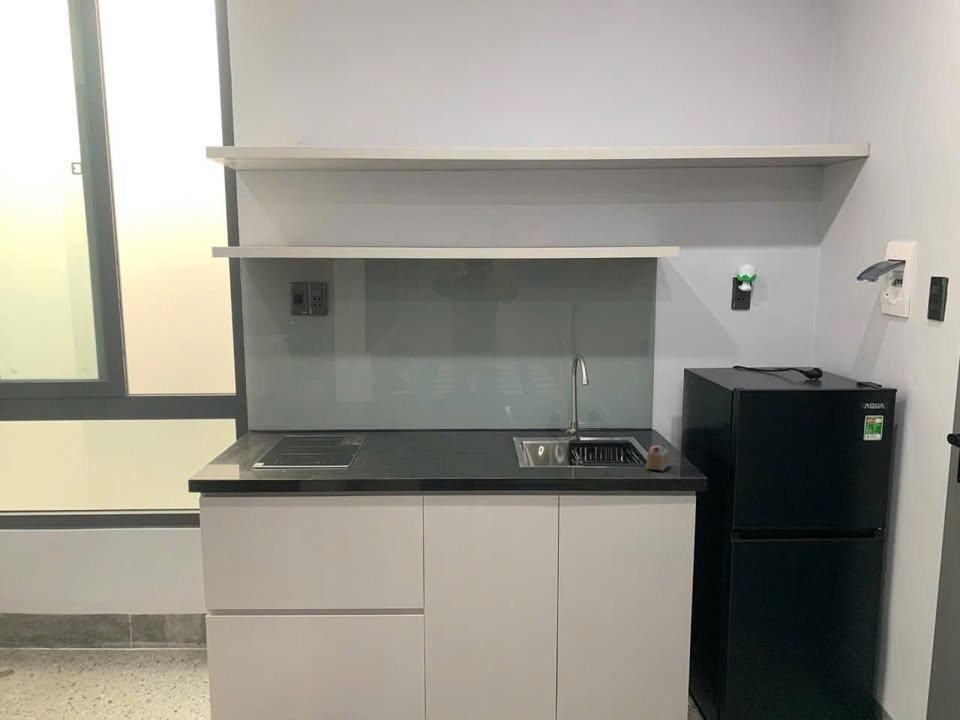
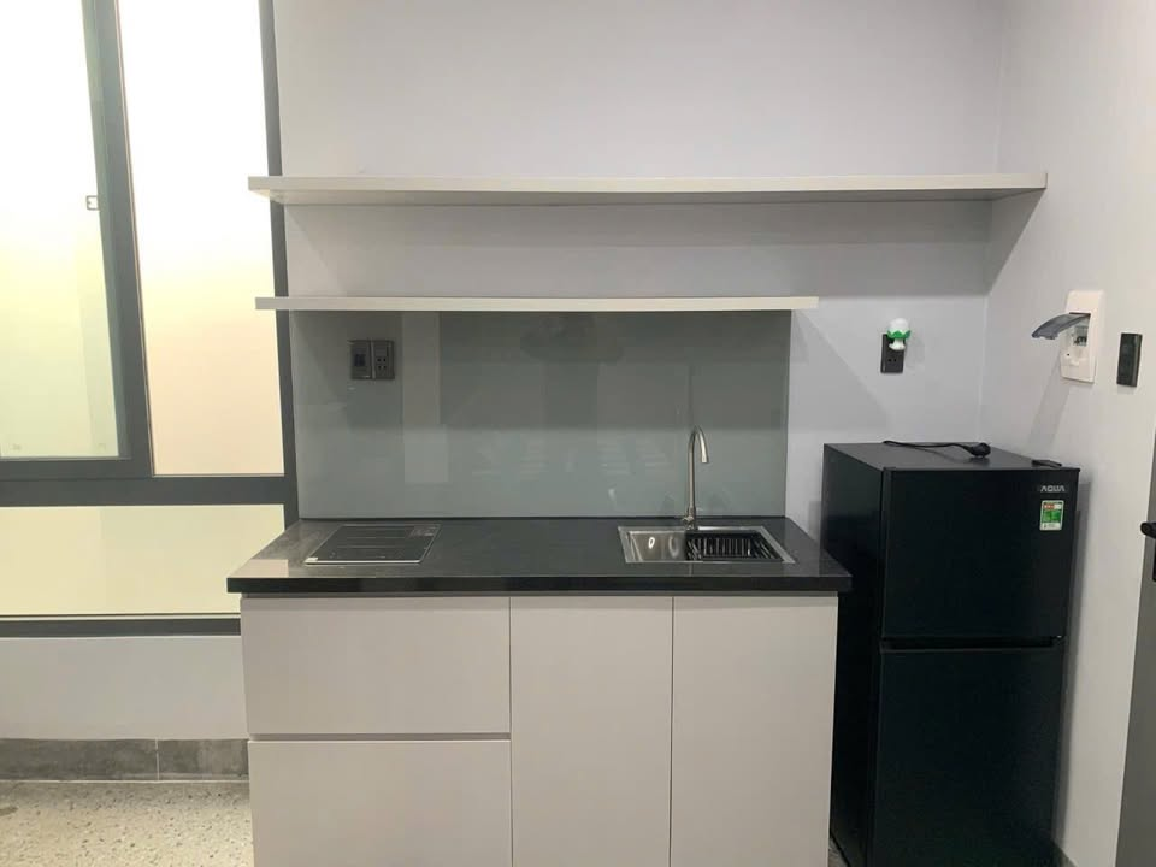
- cake slice (657, 456)
